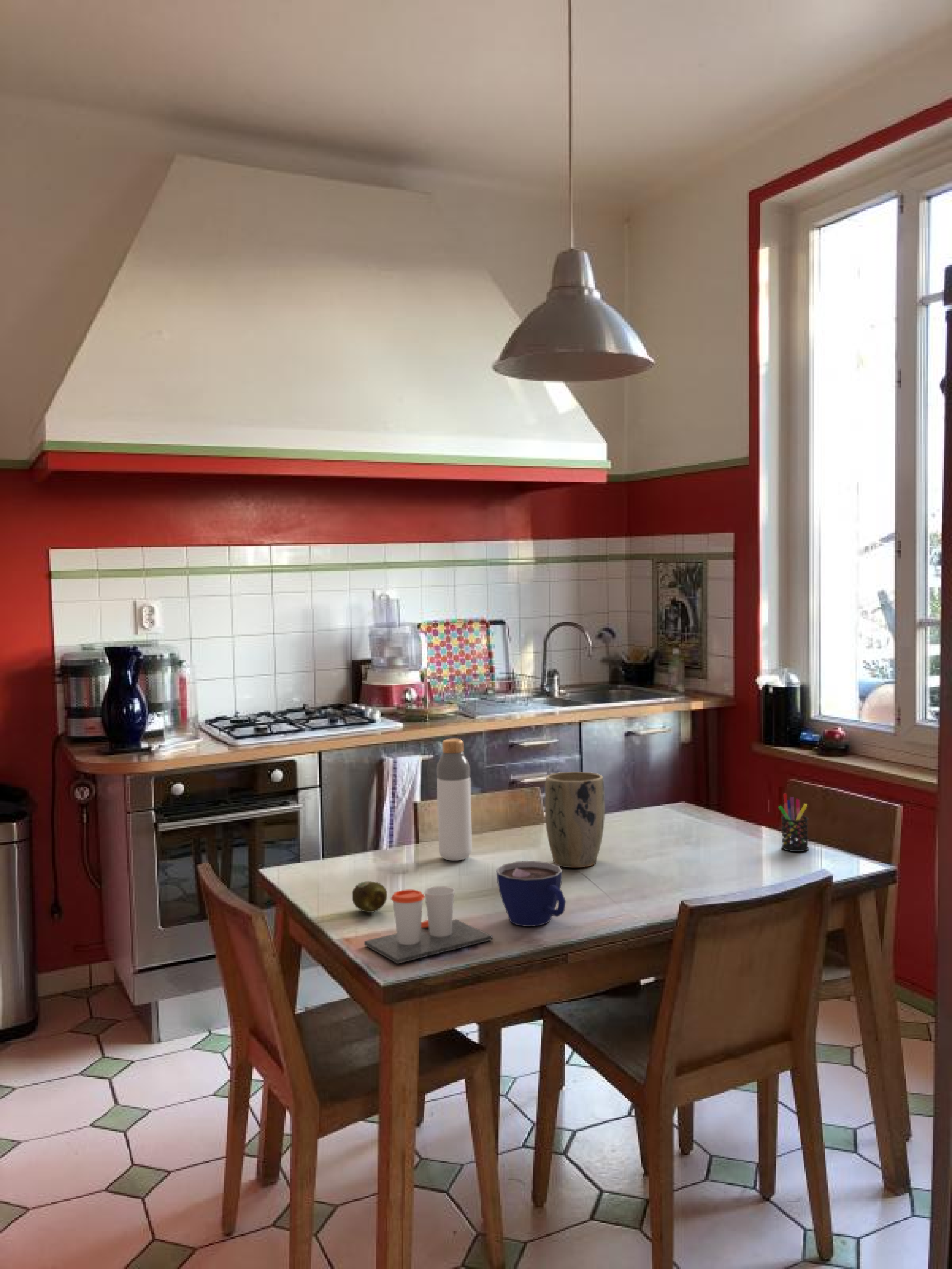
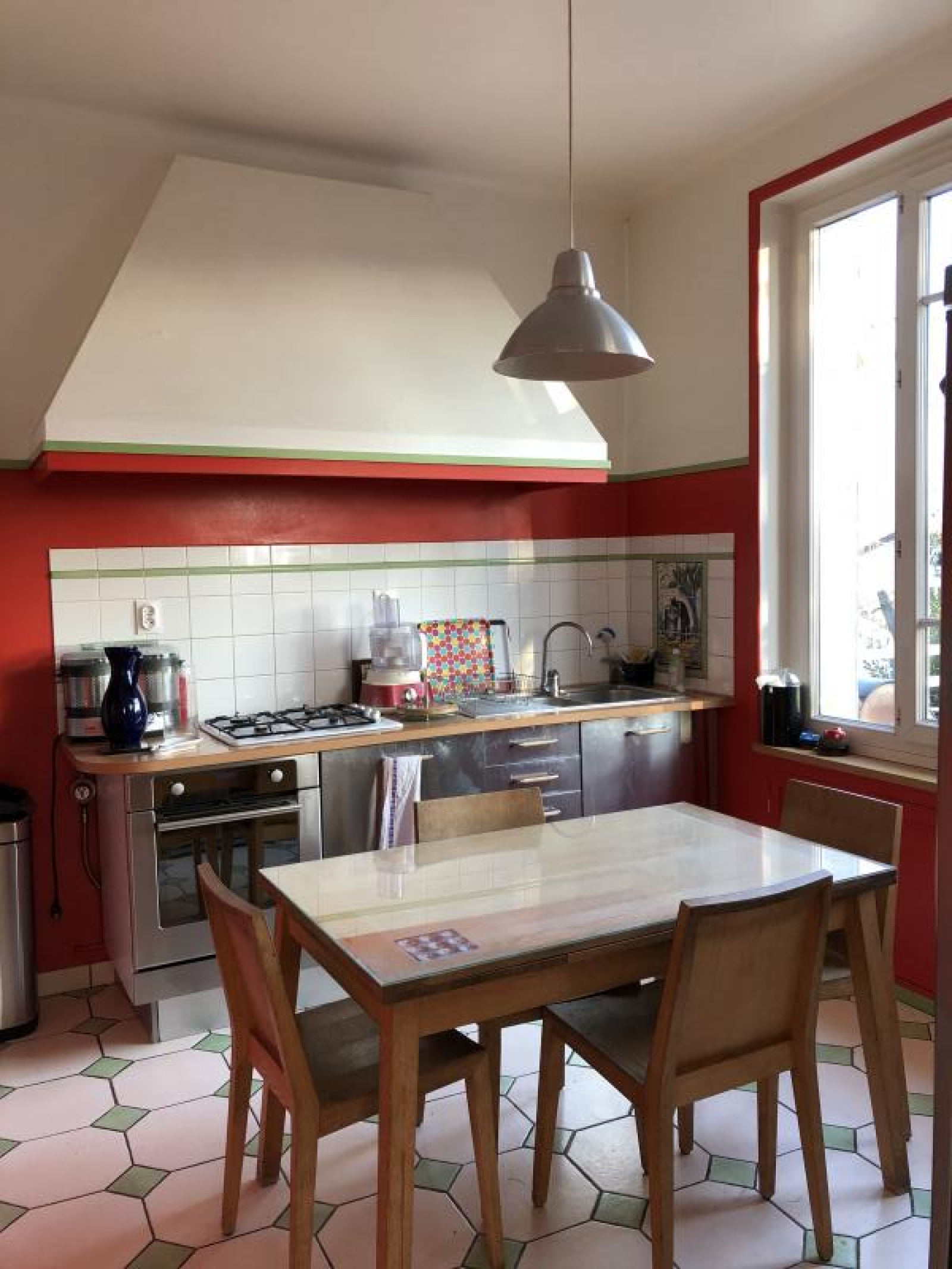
- bottle (454, 799)
- fruit (369, 897)
- cup (536, 897)
- pen holder (791, 822)
- cup (421, 914)
- plant pot (575, 819)
